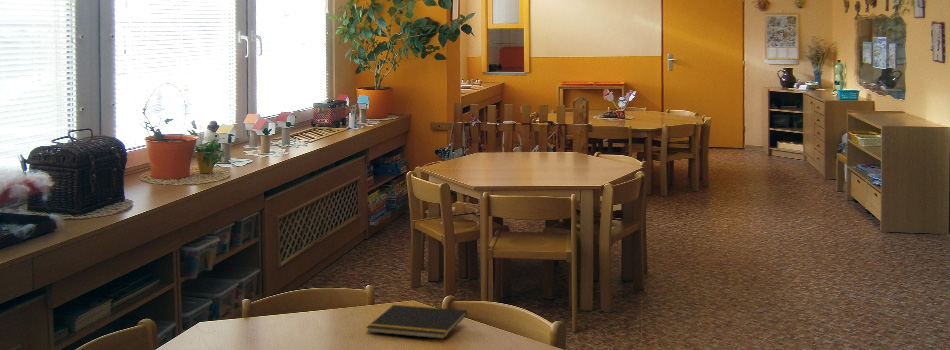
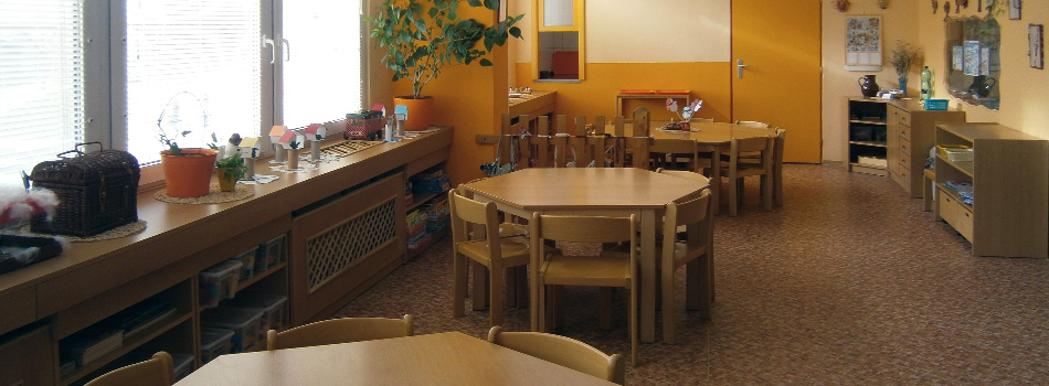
- notepad (417, 321)
